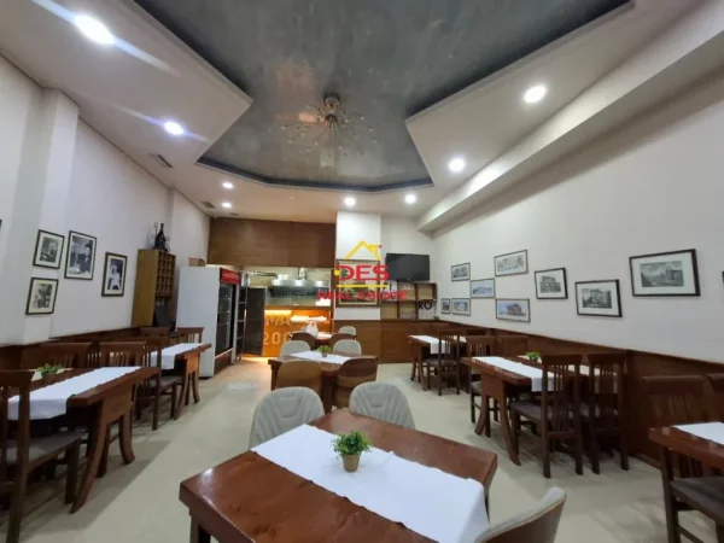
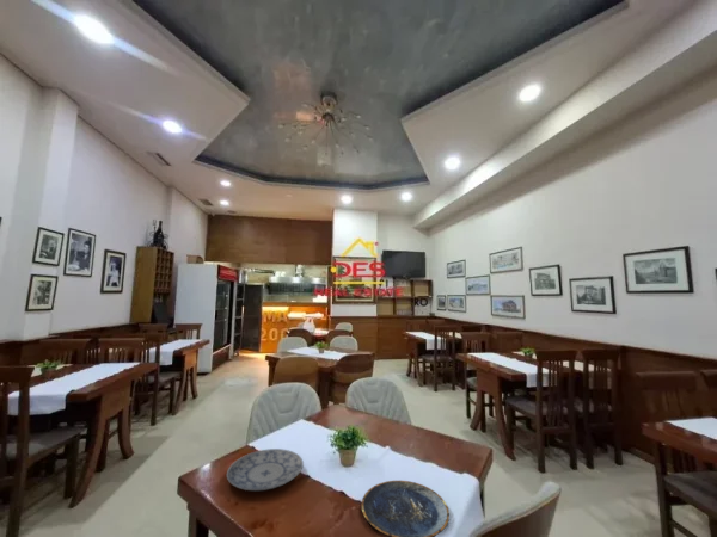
+ plate (265, 470)
+ plate (404, 507)
